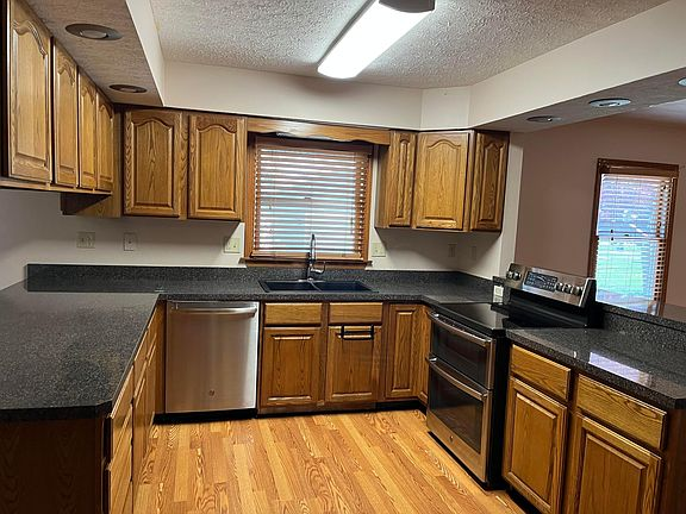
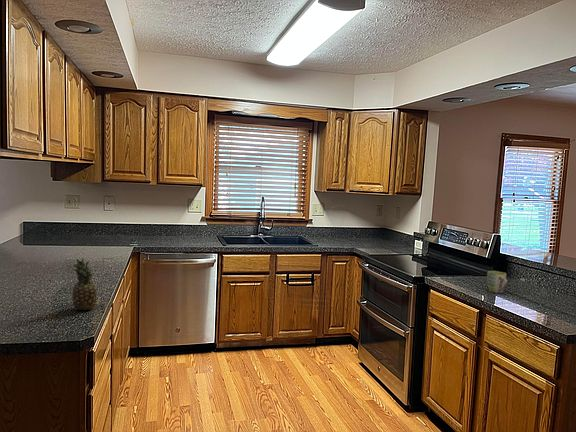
+ fruit (84, 283)
+ mug (498, 282)
